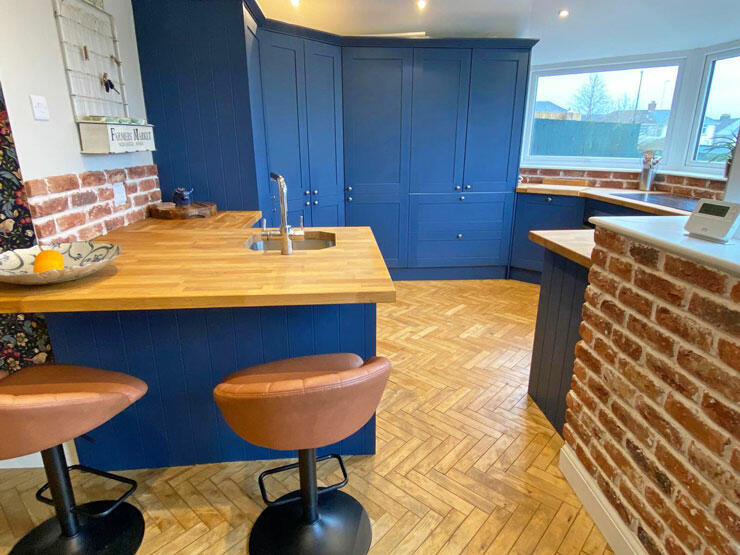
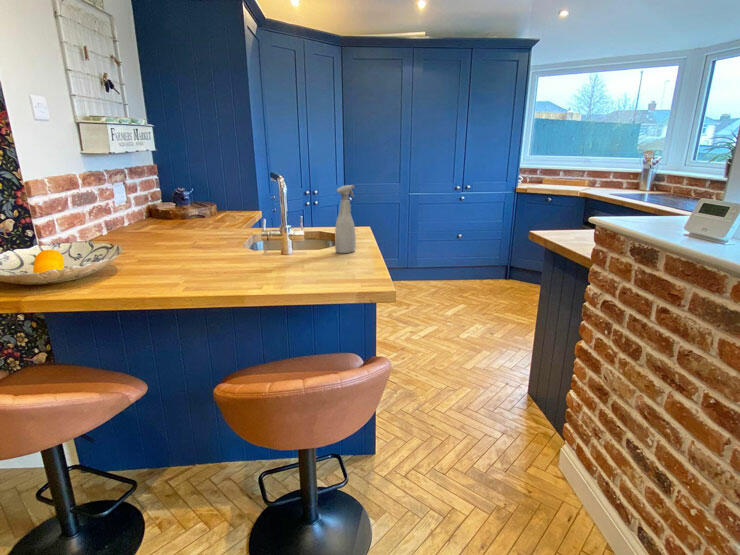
+ spray bottle (345, 219)
